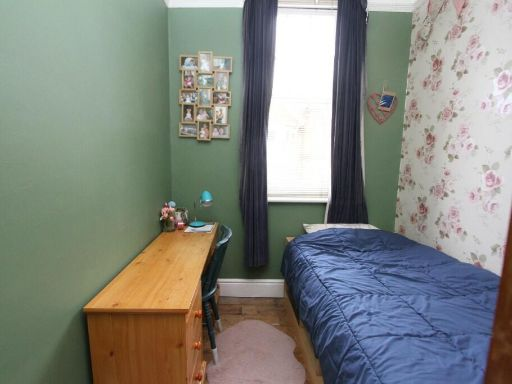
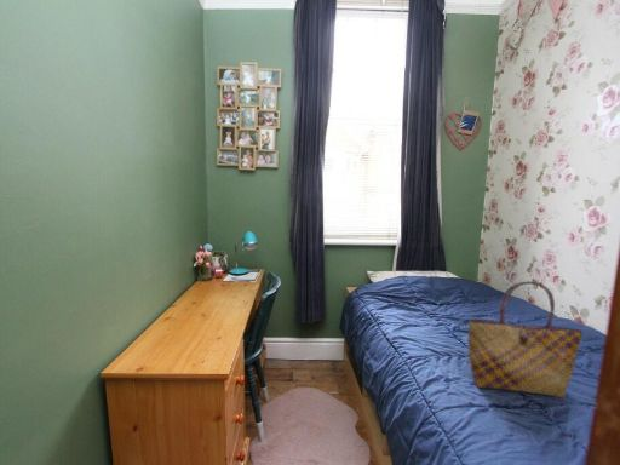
+ tote bag (522, 334)
